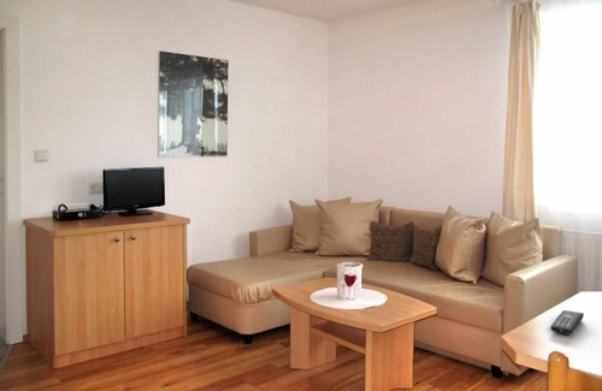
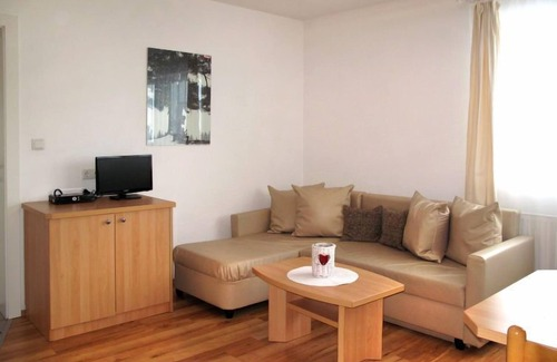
- remote control (567, 321)
